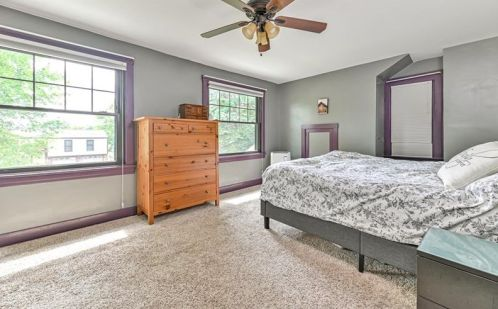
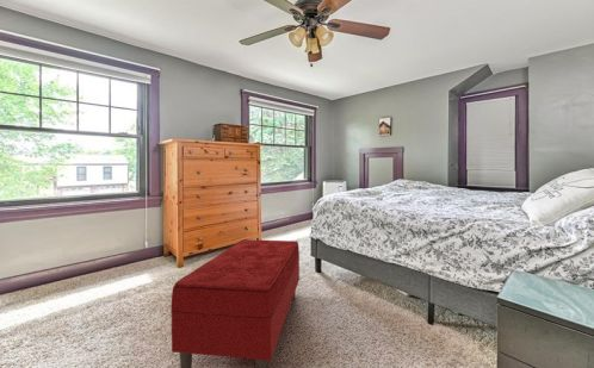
+ bench (252, 293)
